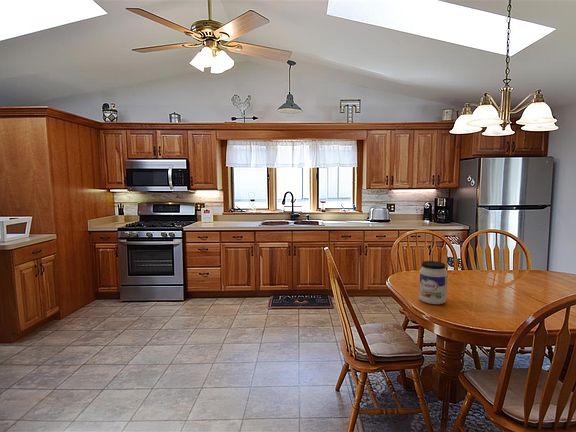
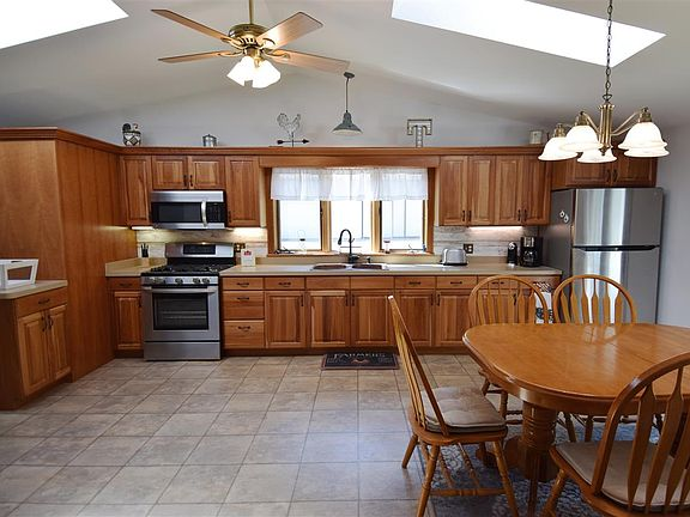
- jar (433, 282)
